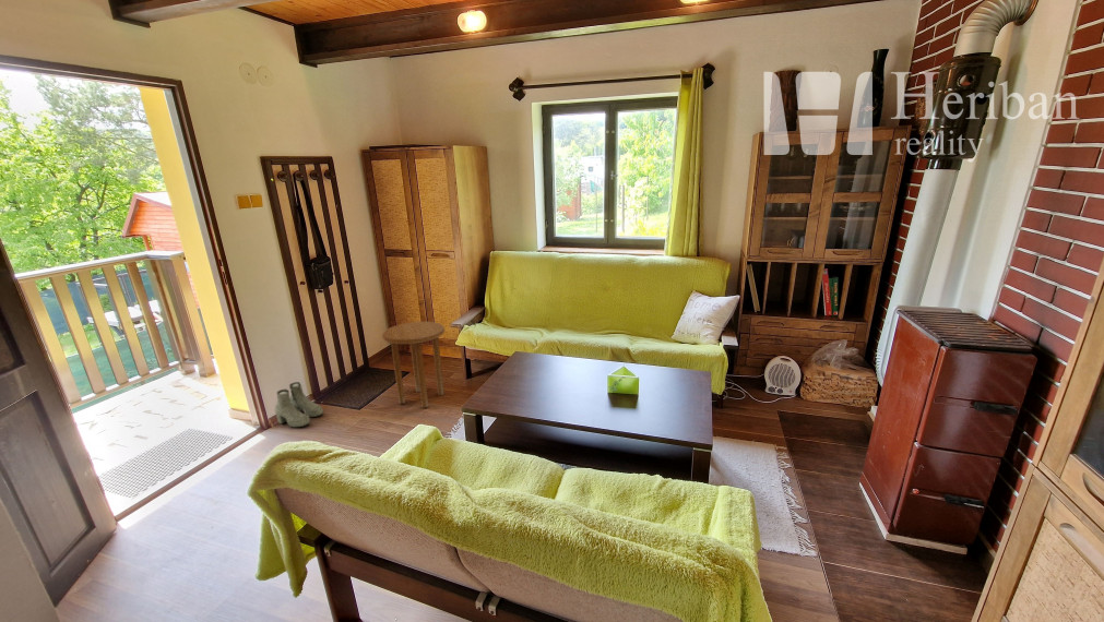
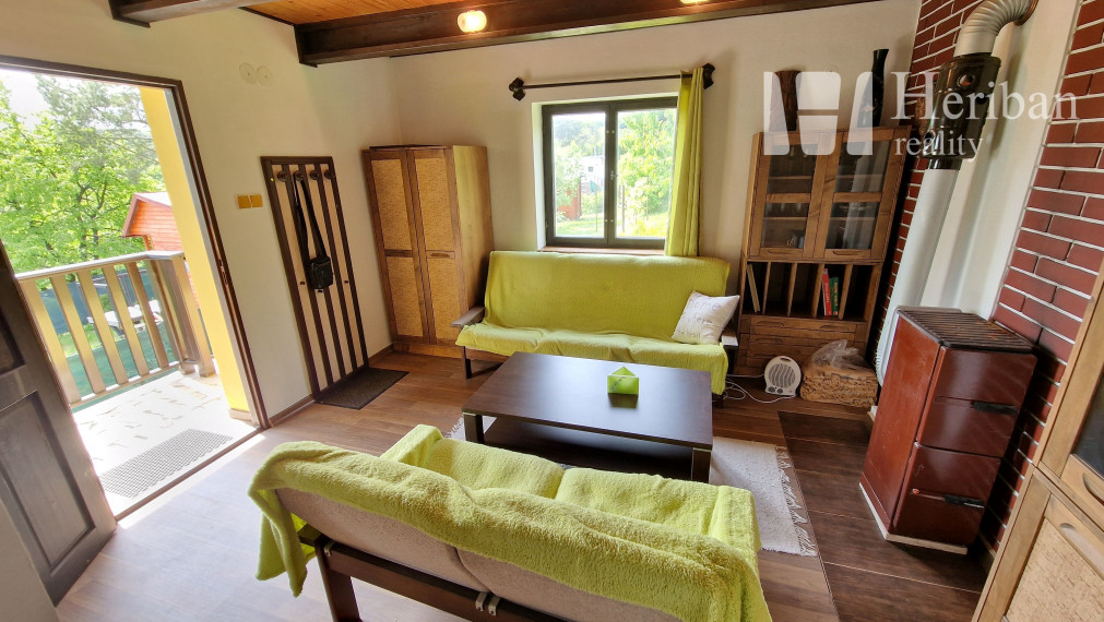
- side table (417, 364)
- boots (297, 403)
